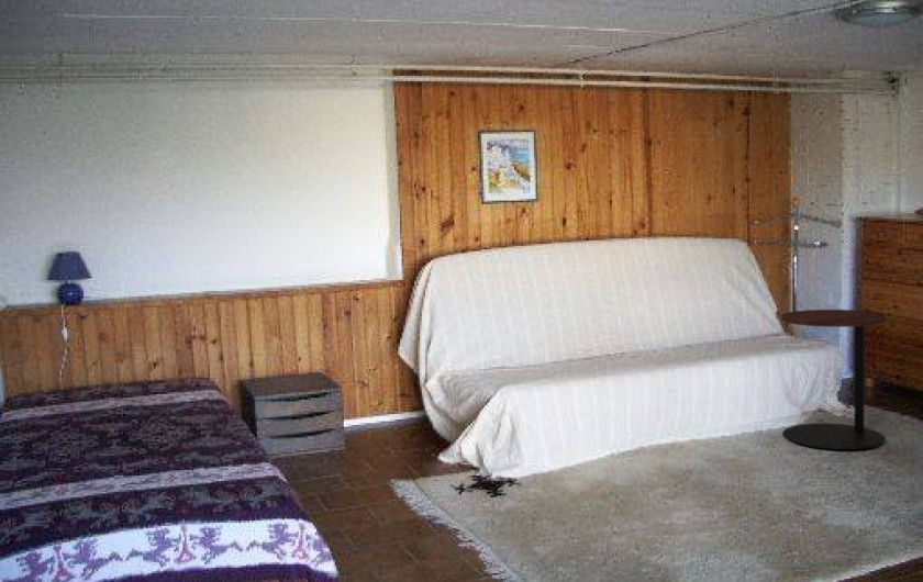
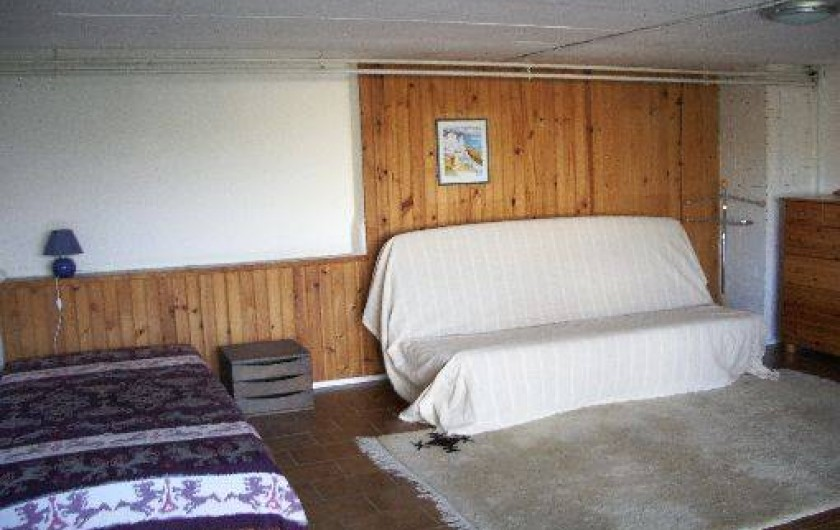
- side table (855, 377)
